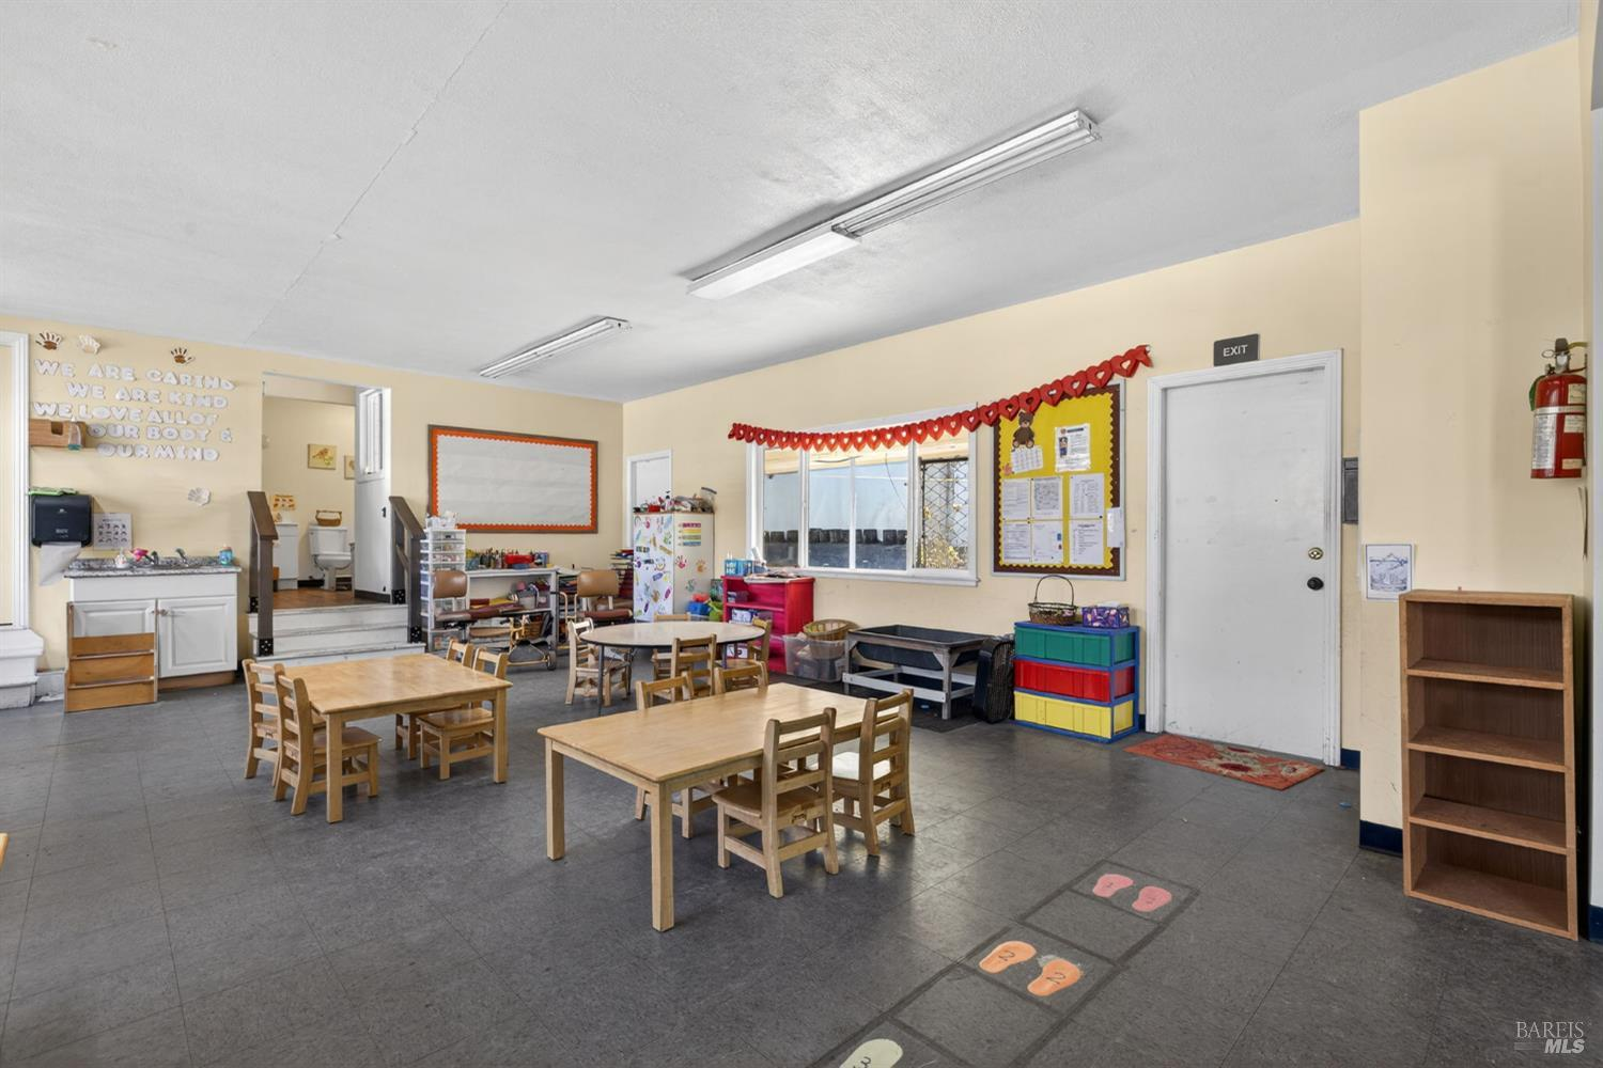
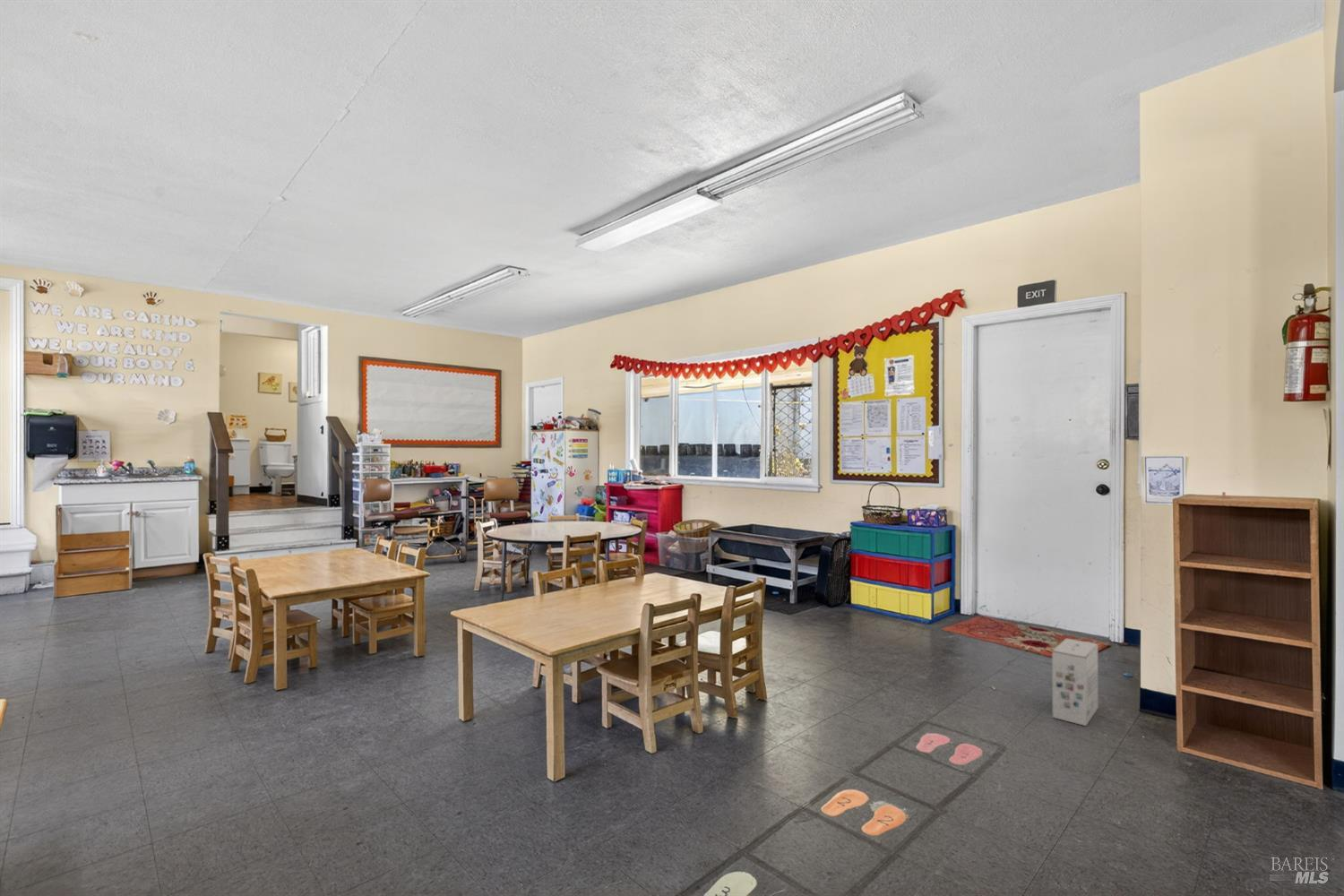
+ cardboard box (1075, 679)
